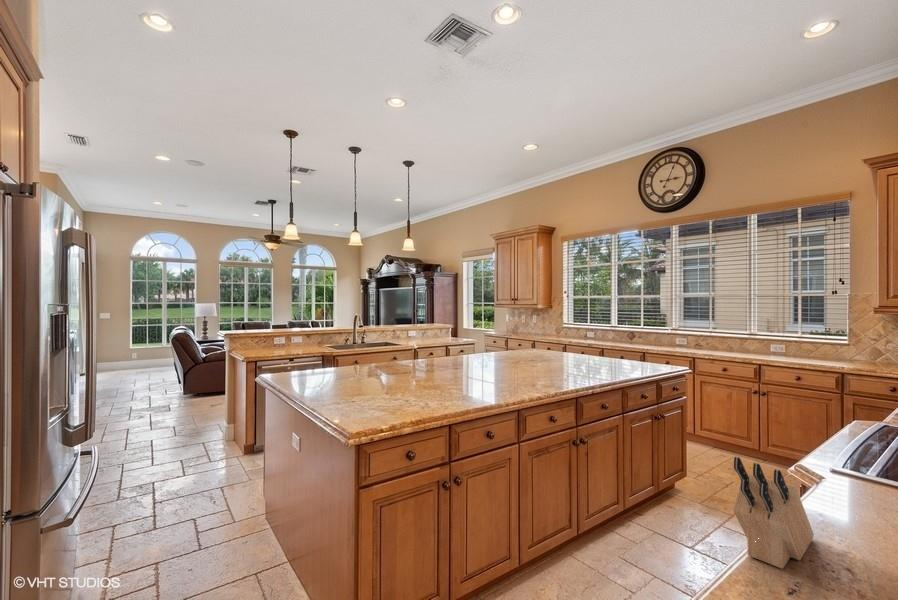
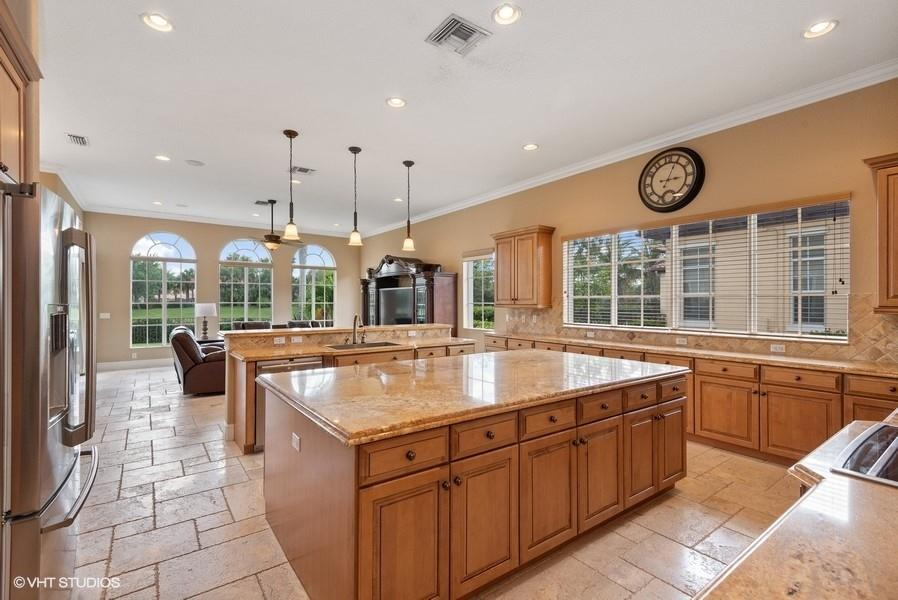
- knife block (772, 500)
